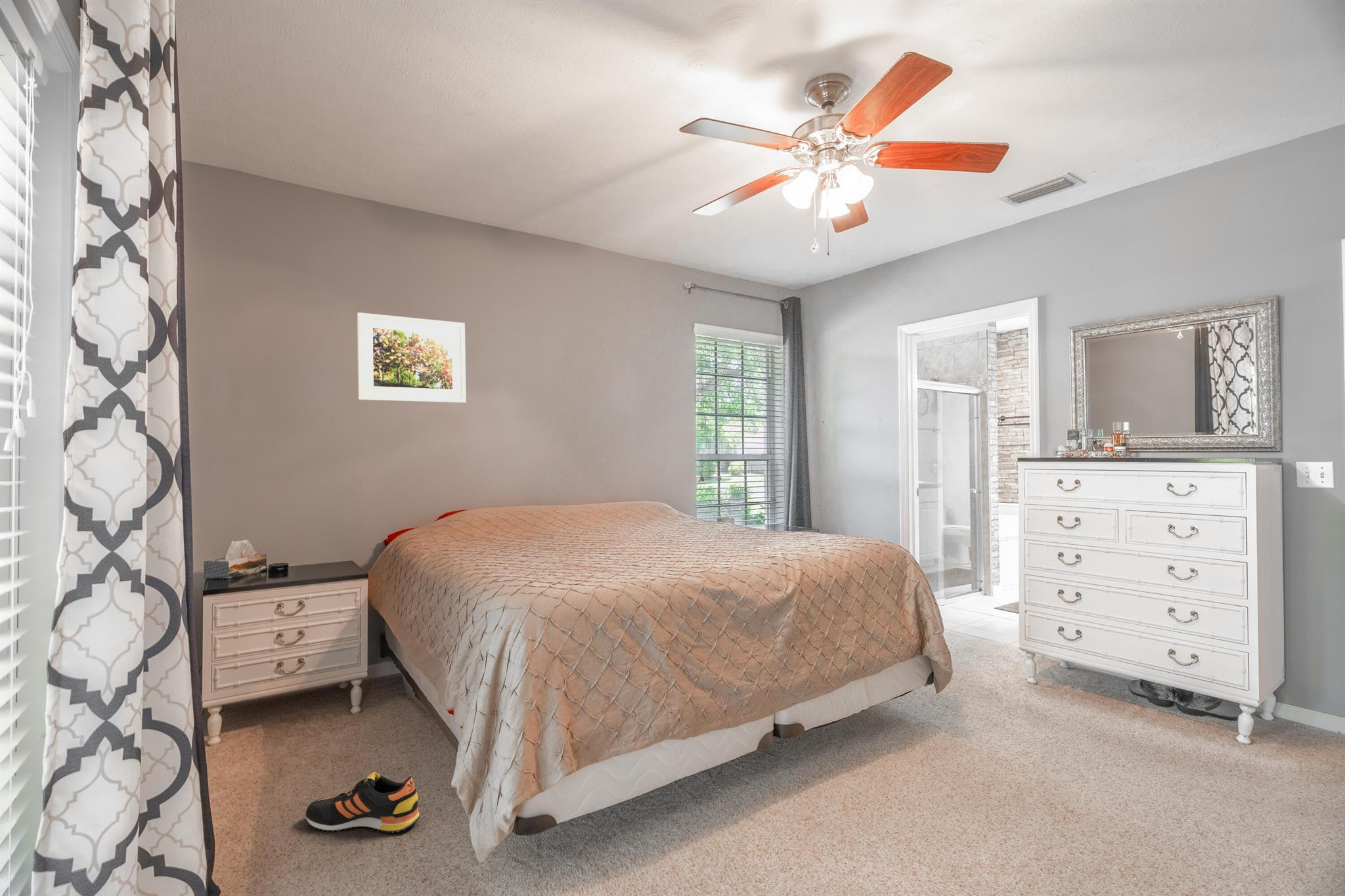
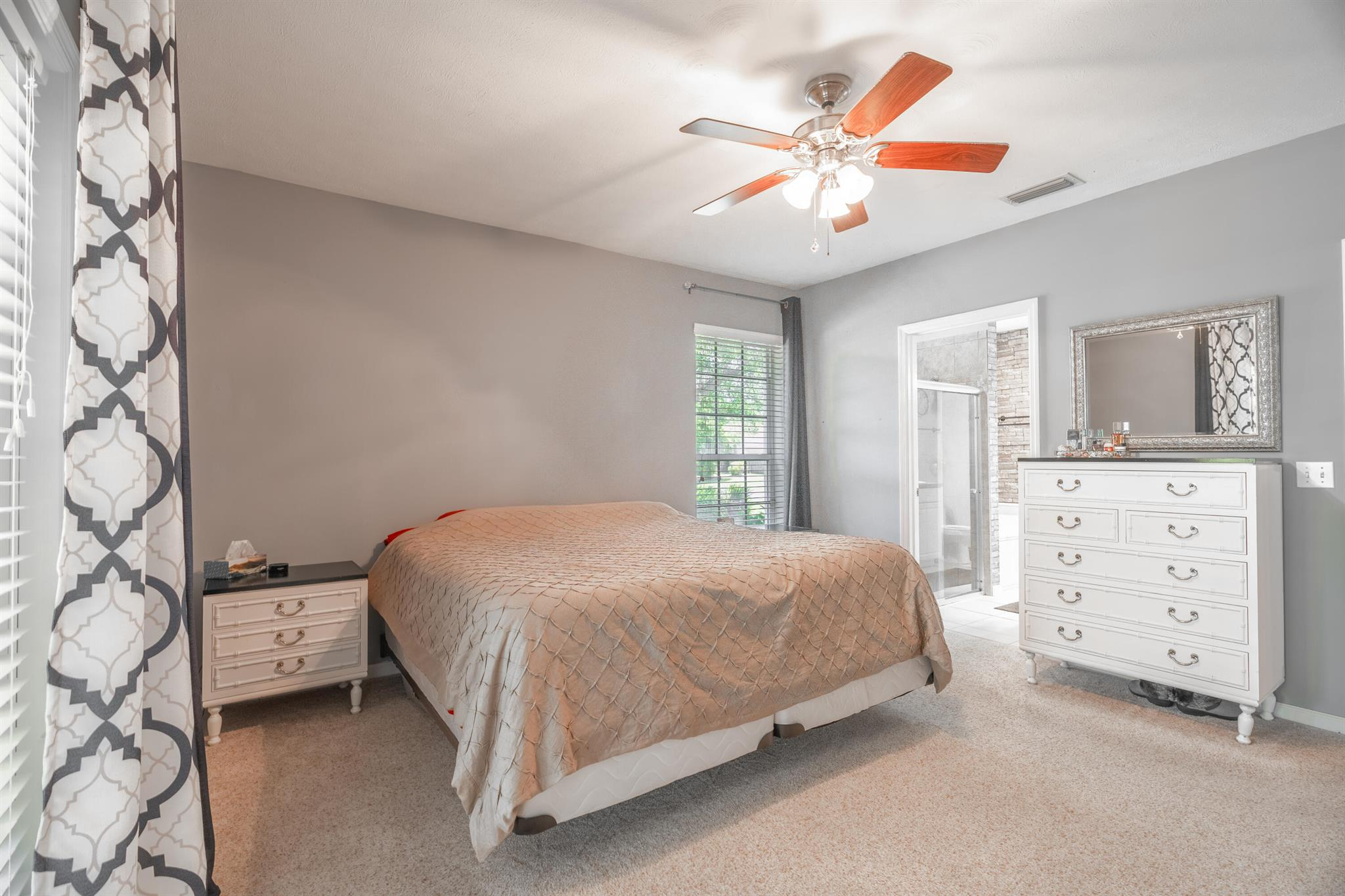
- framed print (414, 360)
- shoe (363, 798)
